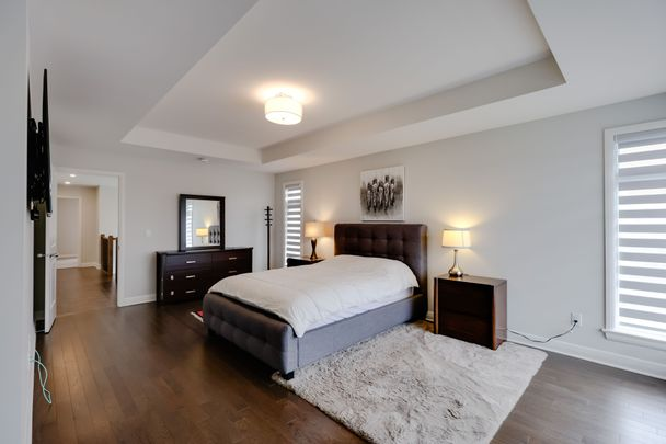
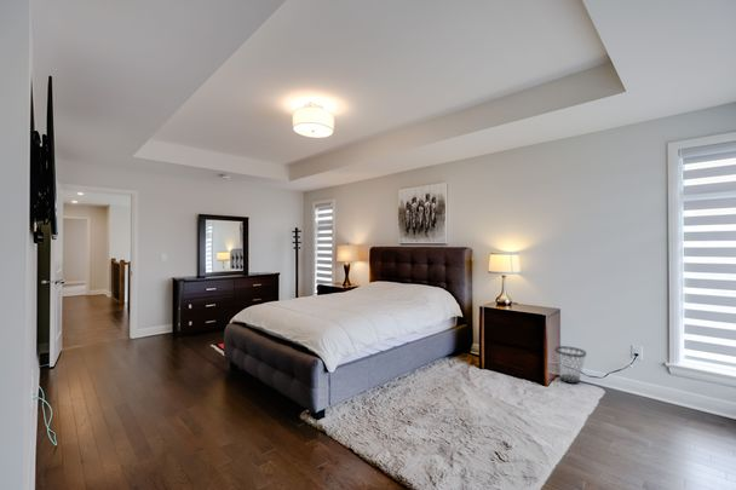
+ wastebasket (570, 365)
